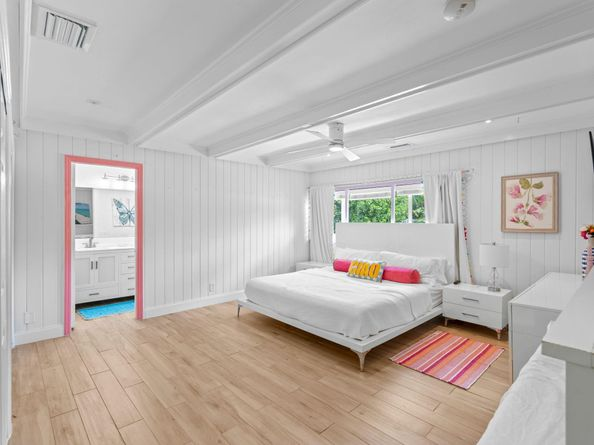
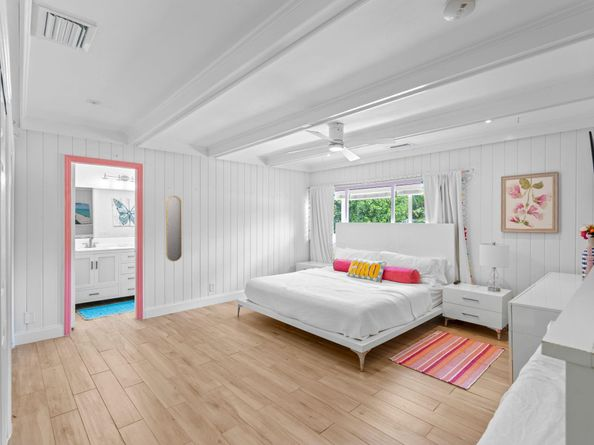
+ home mirror (174, 228)
